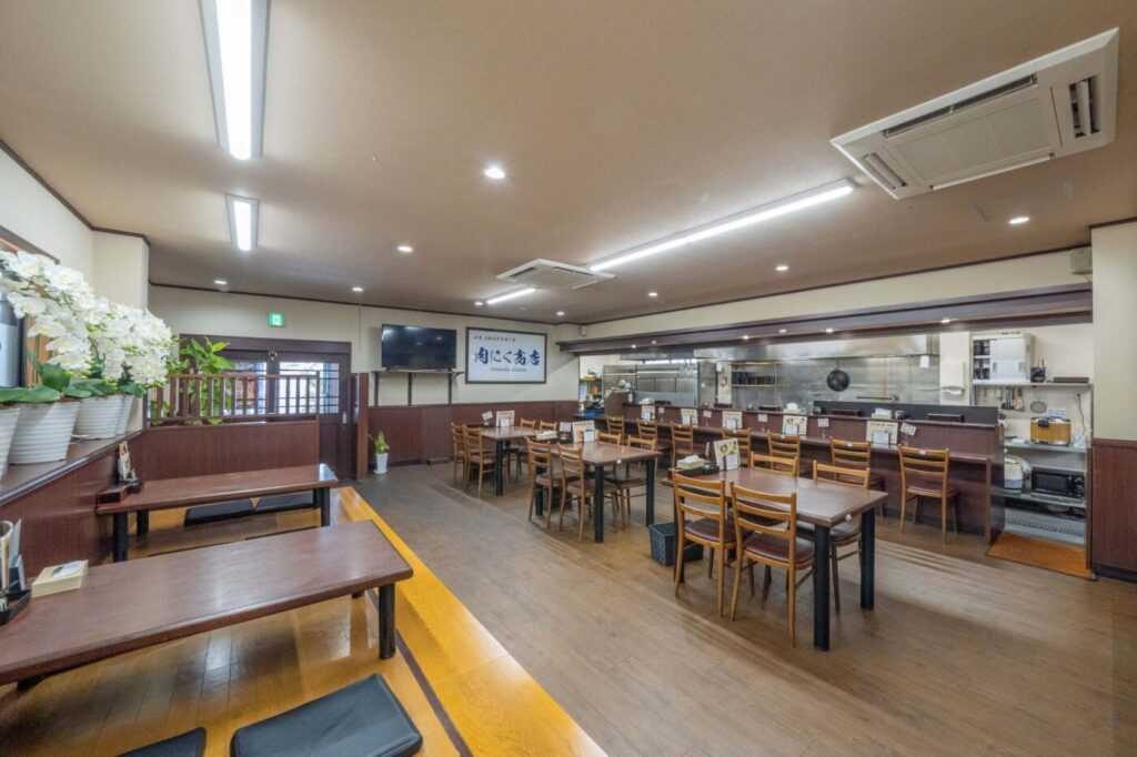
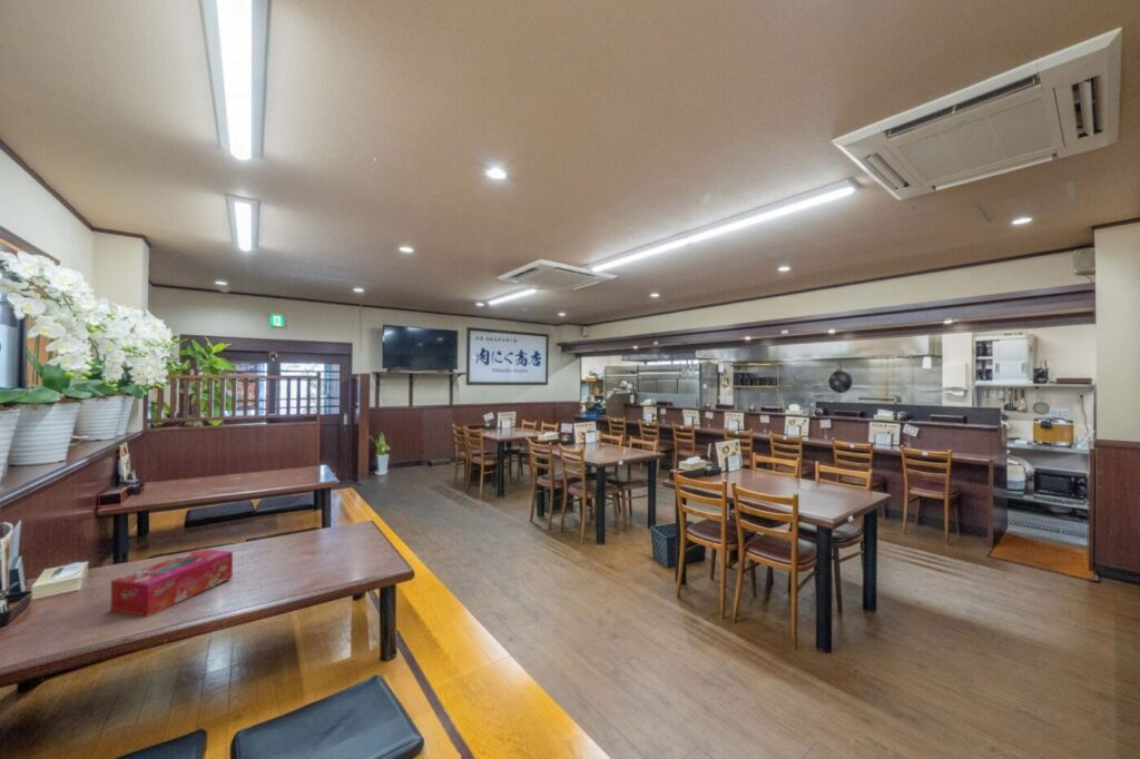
+ tissue box (176, 579)
